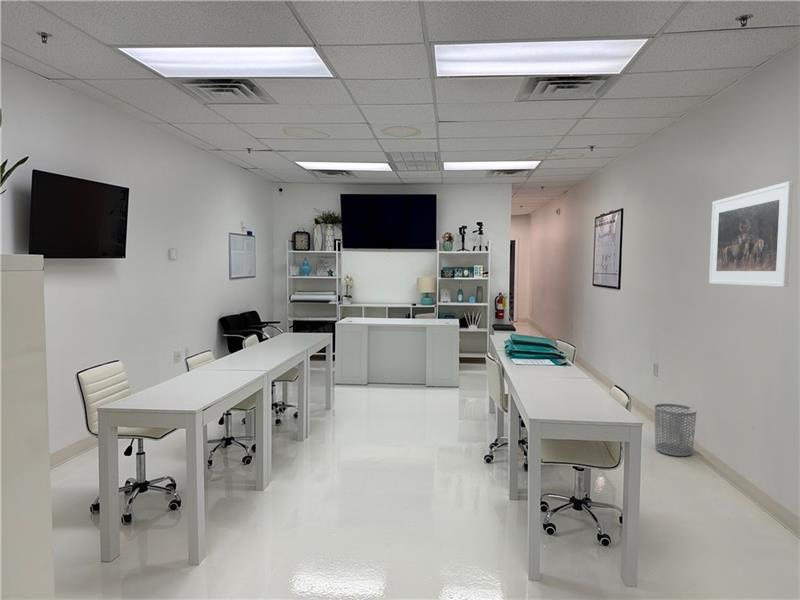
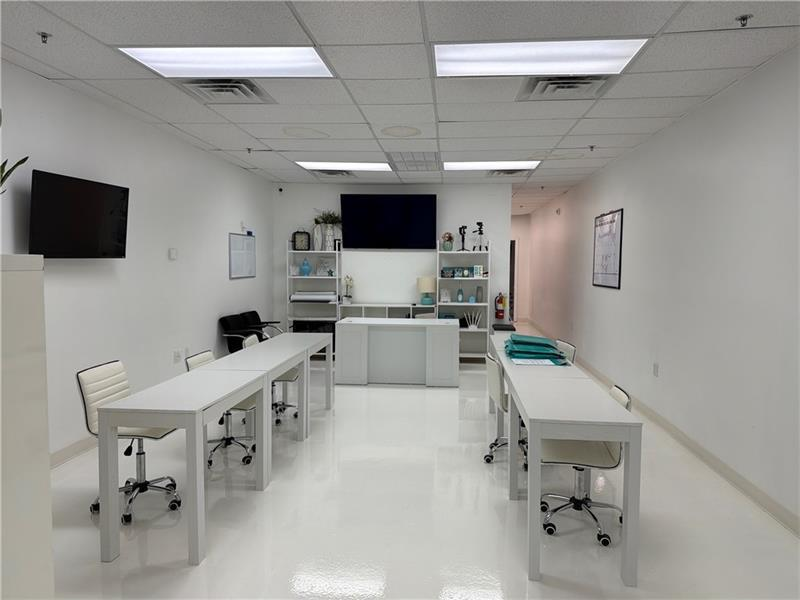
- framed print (745, 239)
- waste bin (674, 429)
